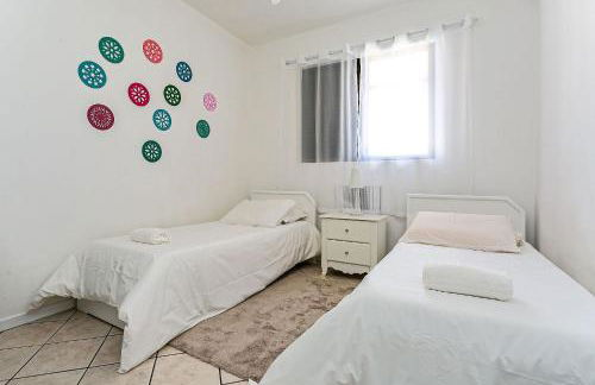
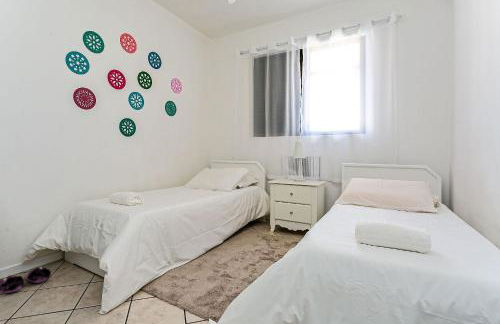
+ slippers (25, 276)
